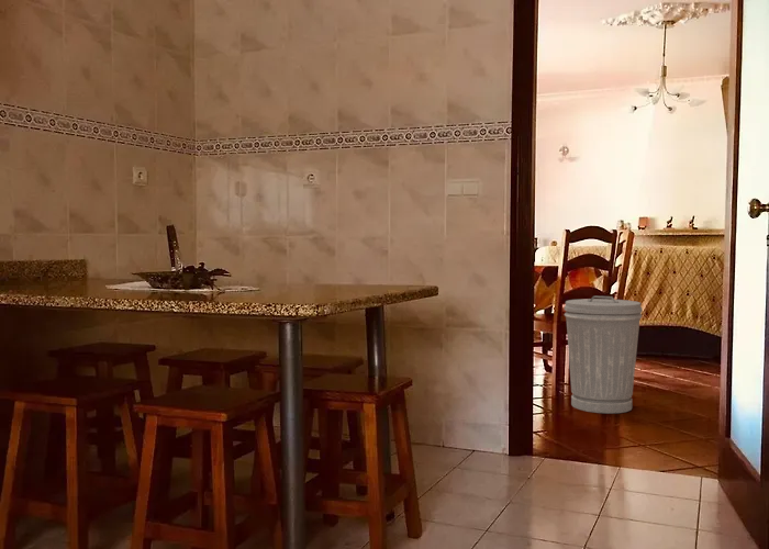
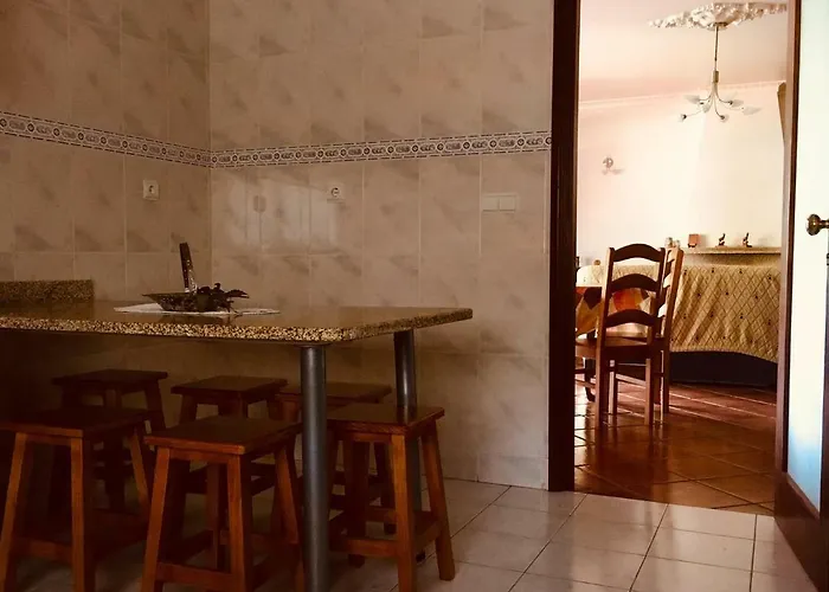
- trash can (602, 351)
